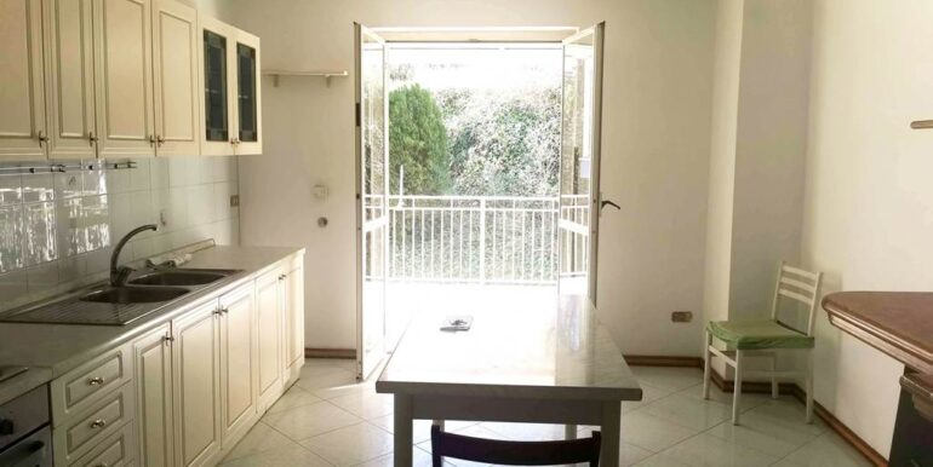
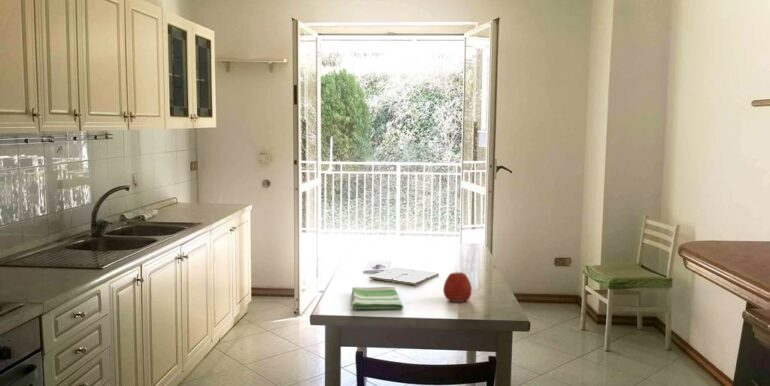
+ drink coaster (404, 275)
+ apple (457, 285)
+ dish towel (375, 297)
